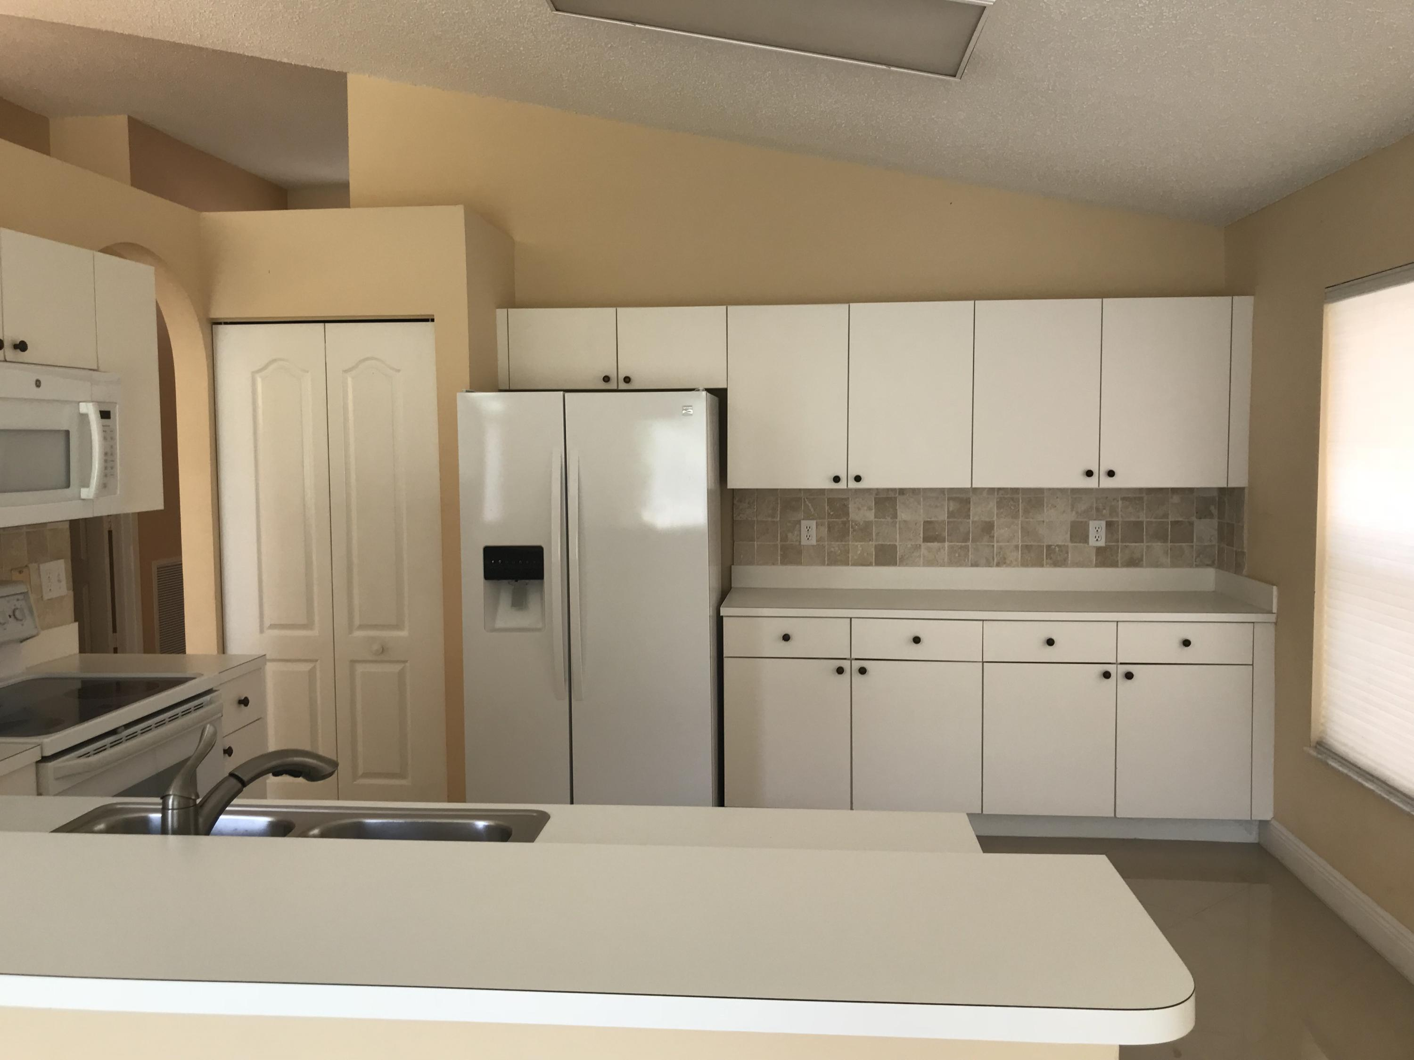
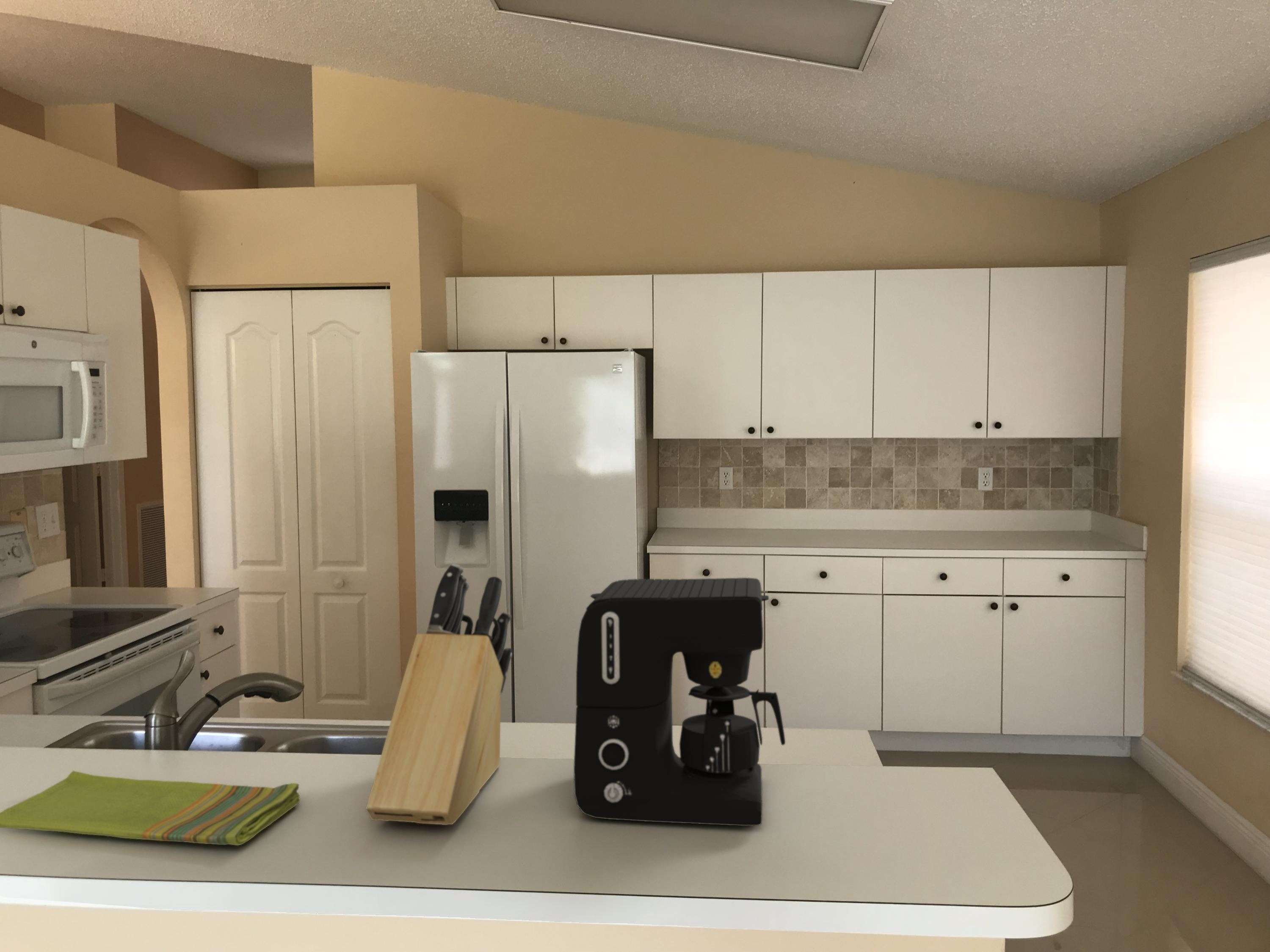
+ coffee maker (688, 693)
+ dish towel (150, 805)
+ knife block (449, 680)
